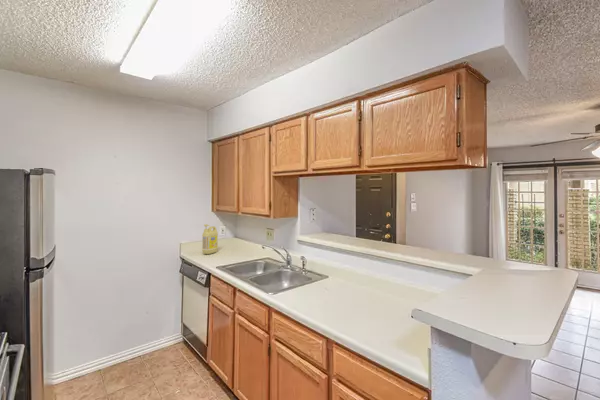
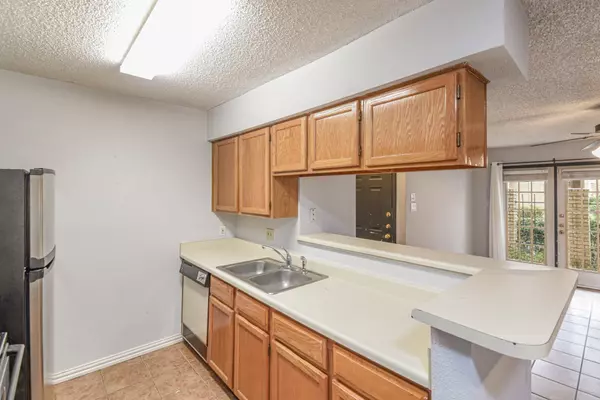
- detergent (210, 238)
